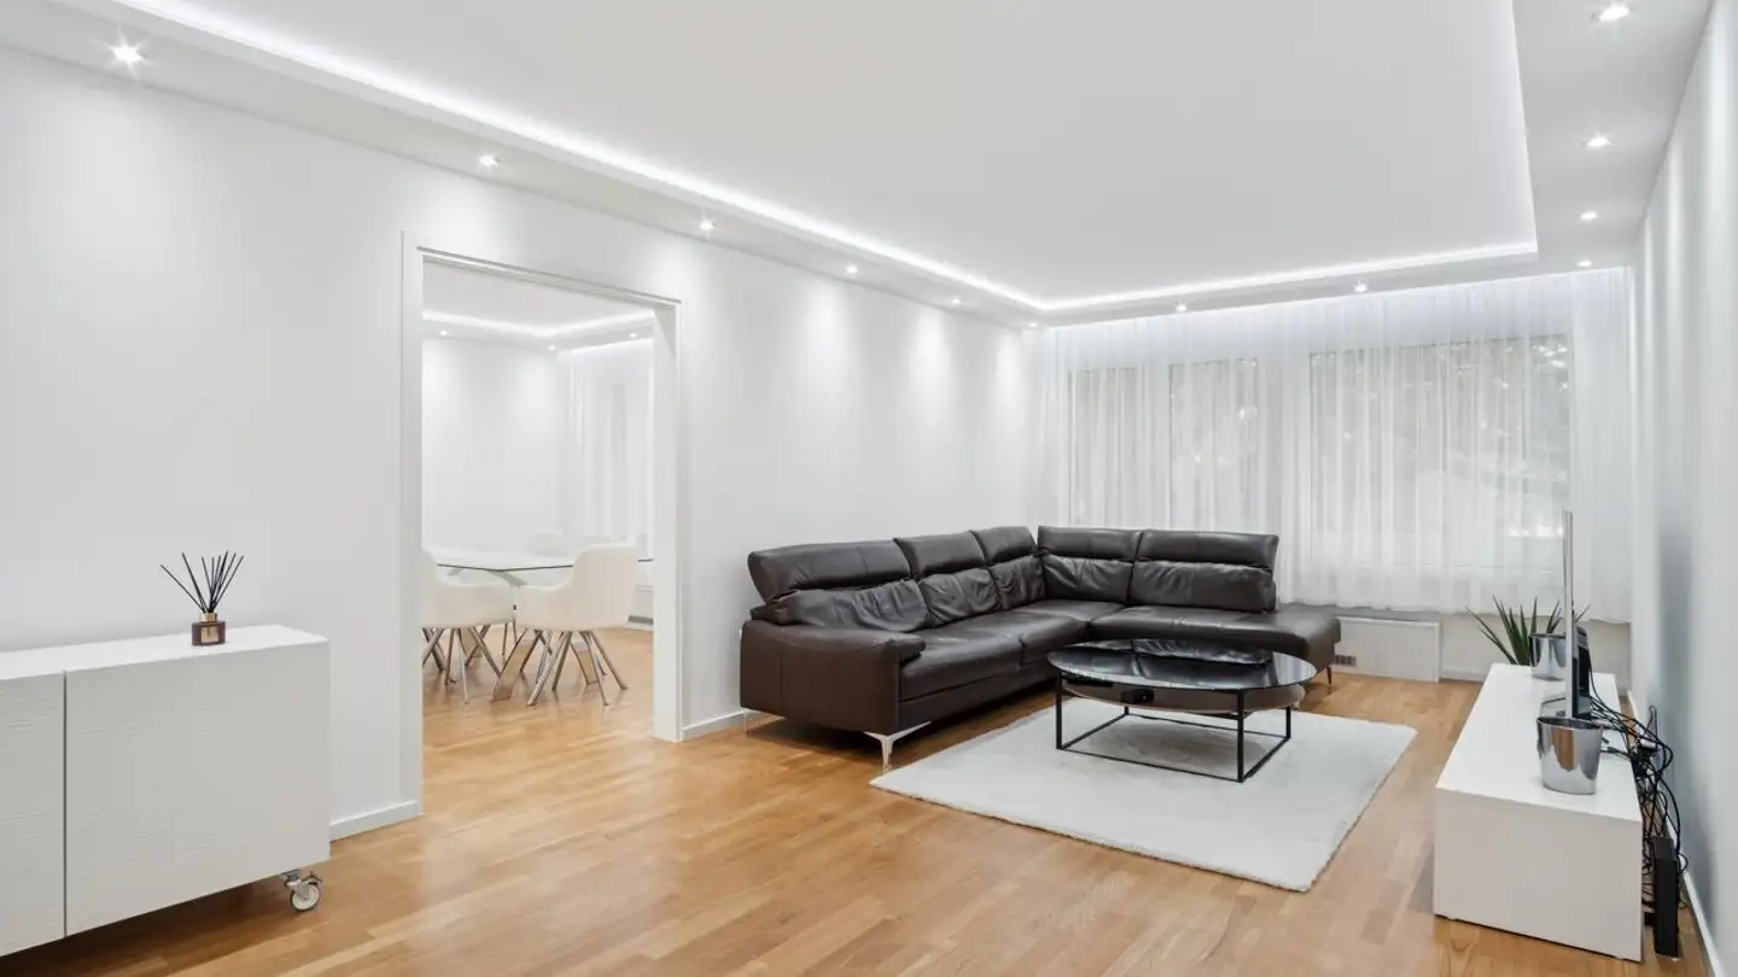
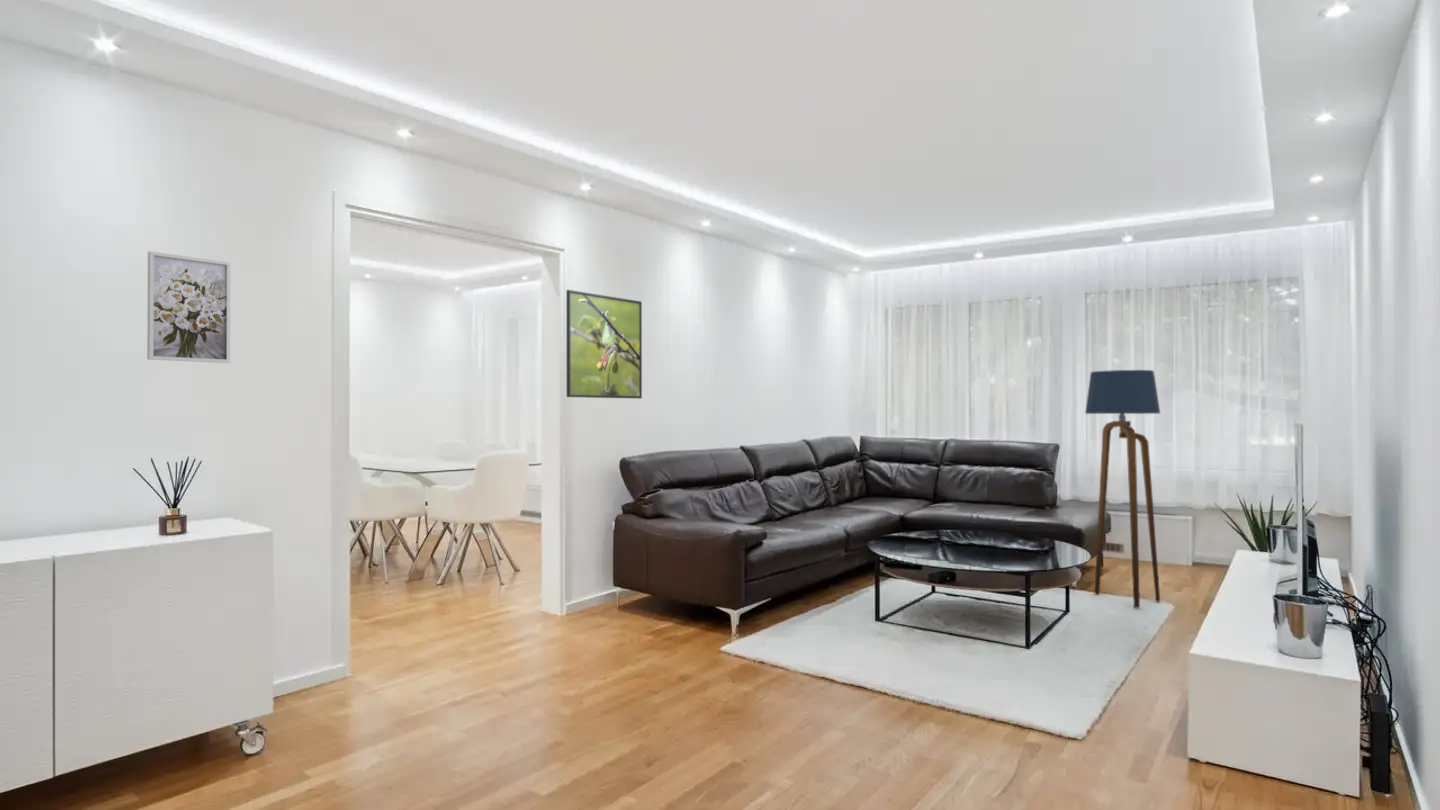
+ wall art (190, 309)
+ floor lamp (1129, 485)
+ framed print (605, 346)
